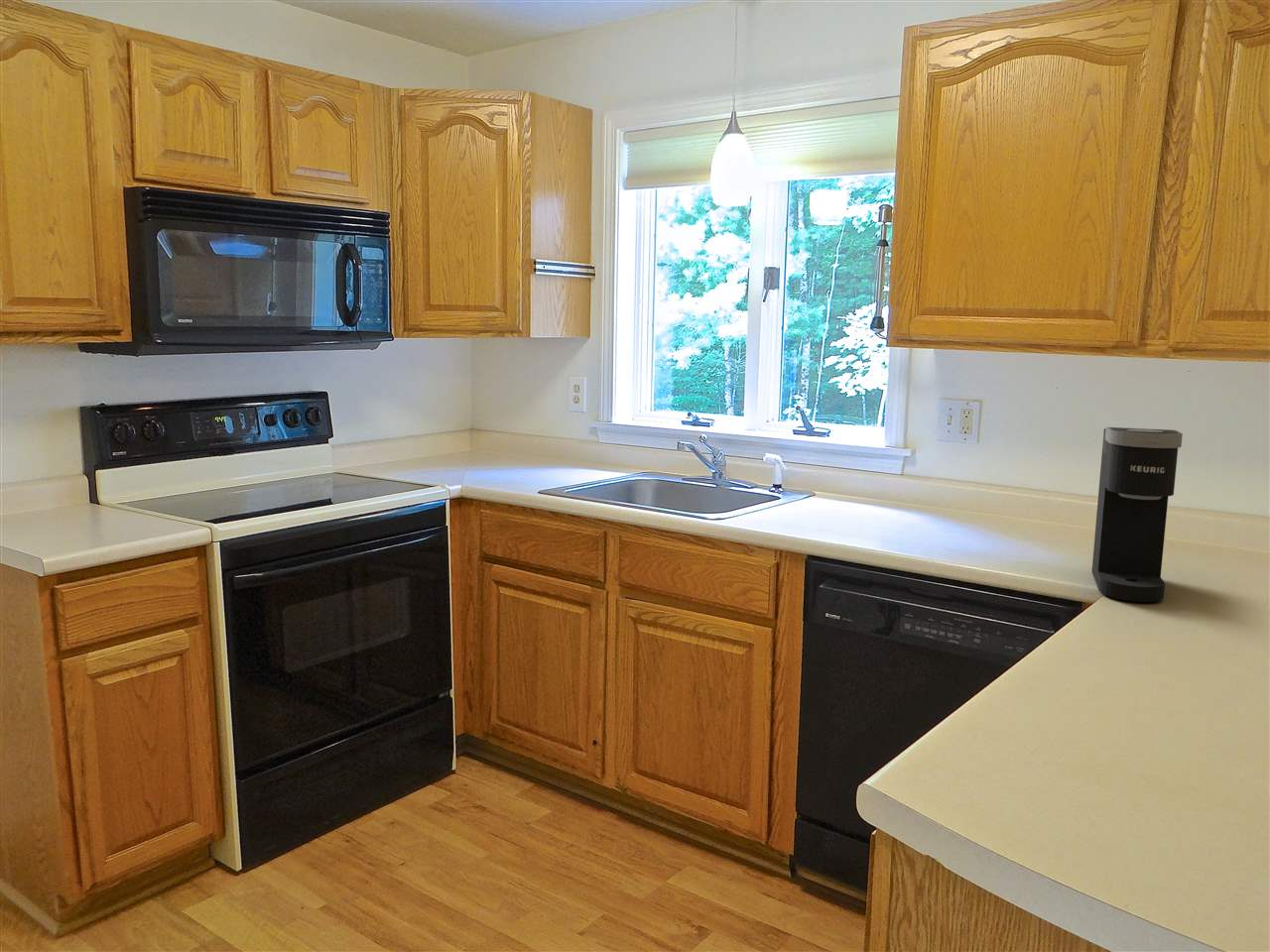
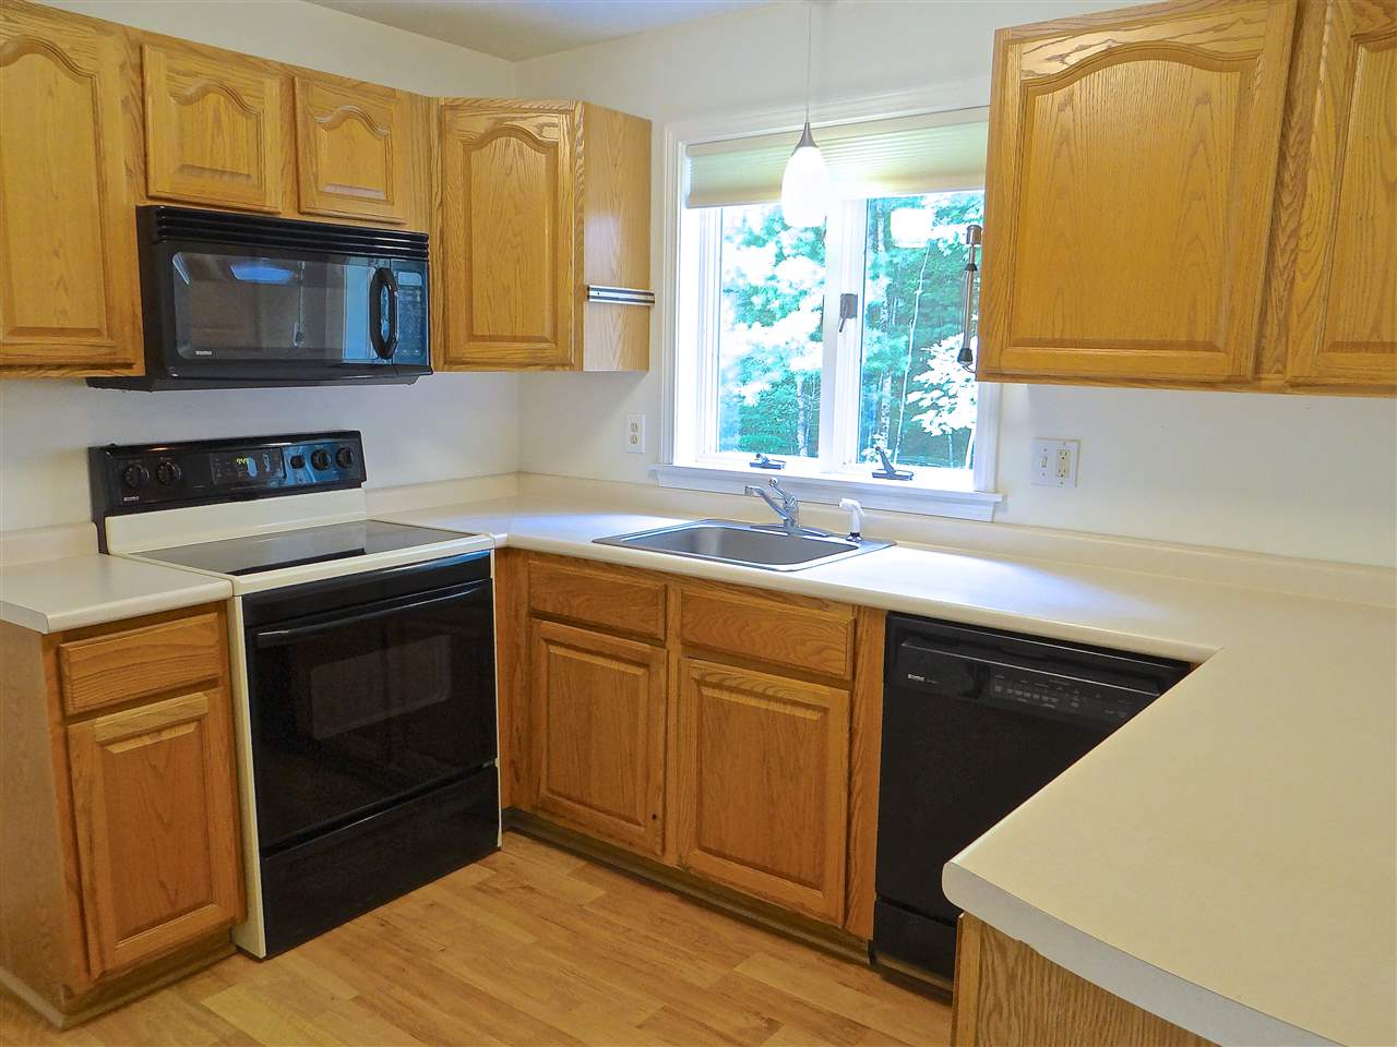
- coffee maker (1132, 507)
